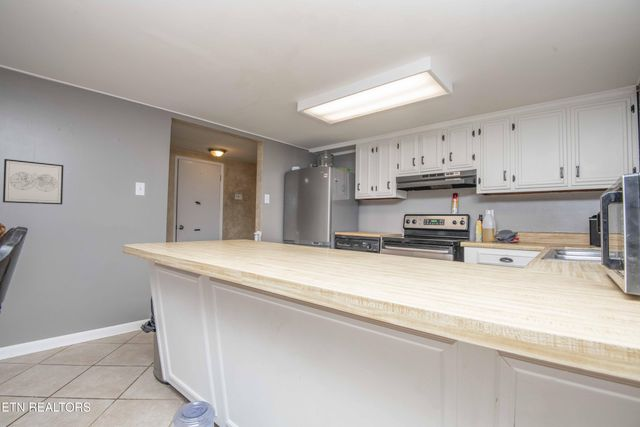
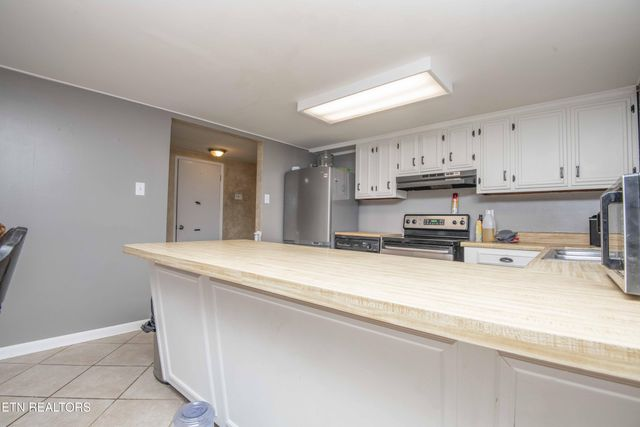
- wall art (34, 182)
